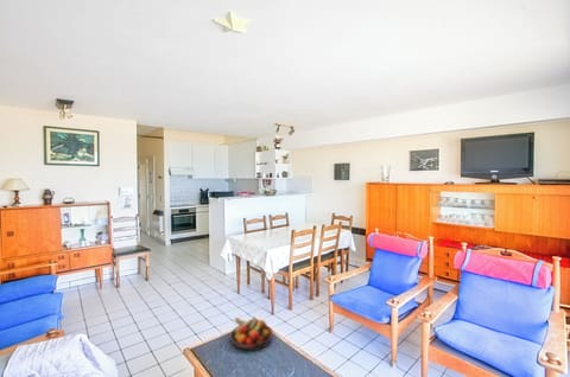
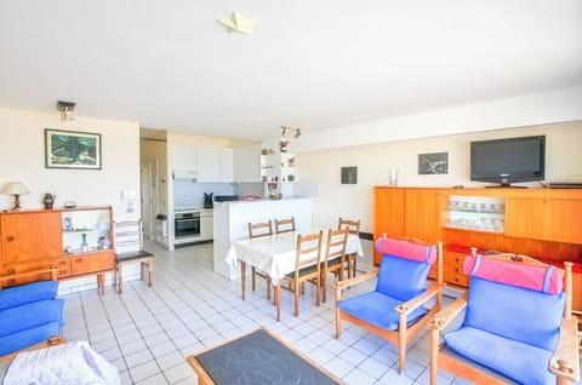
- fruit bowl (251, 331)
